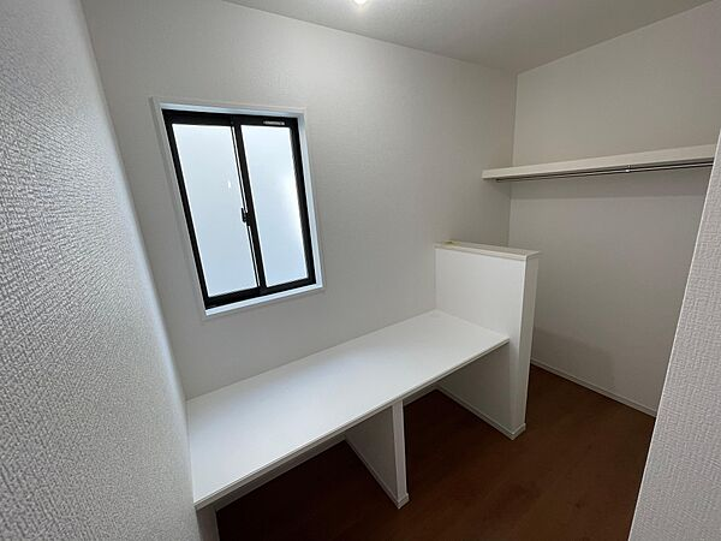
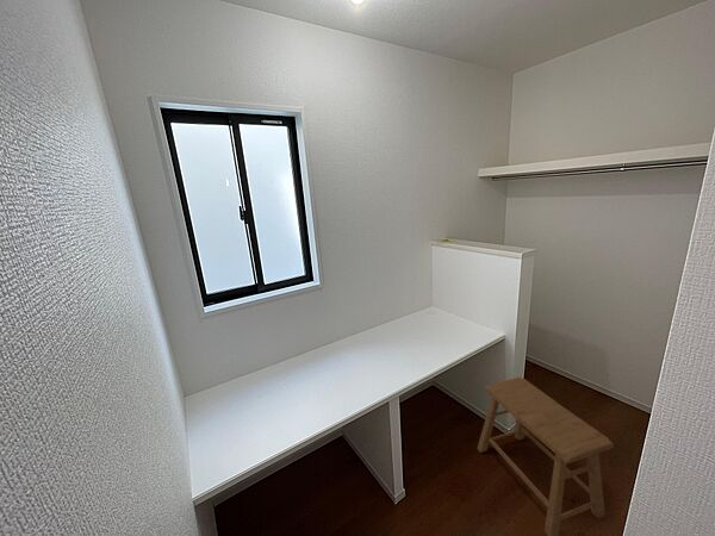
+ stool (536, 443)
